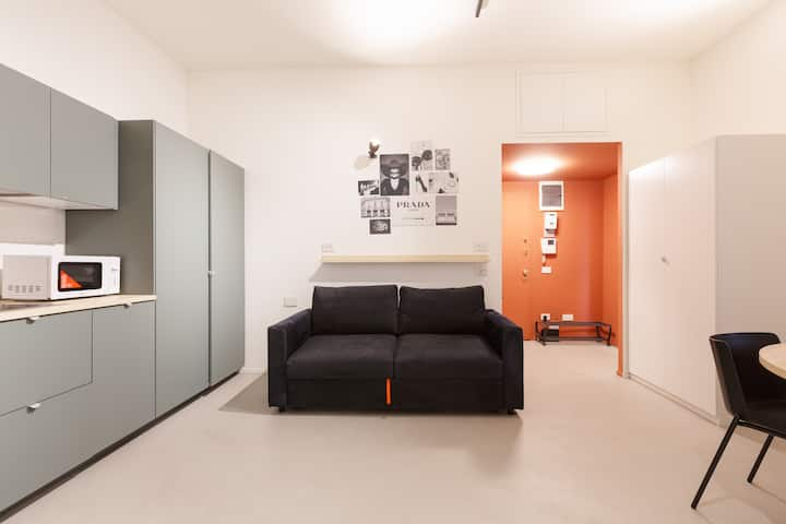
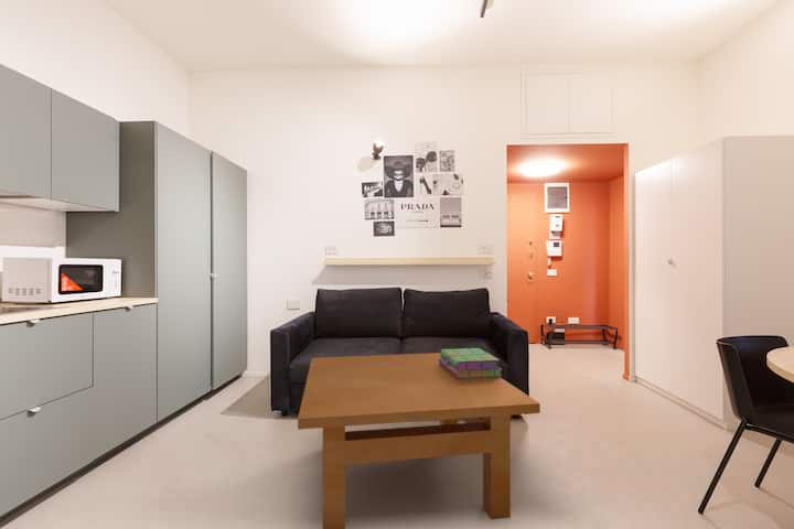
+ table (403, 428)
+ stack of books (468, 361)
